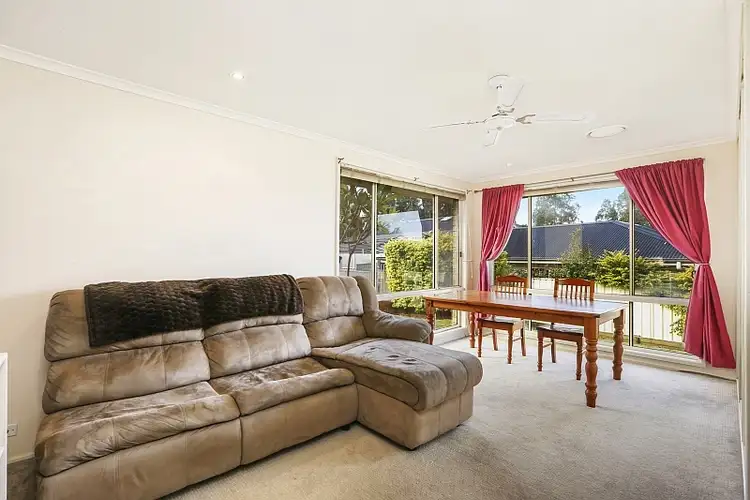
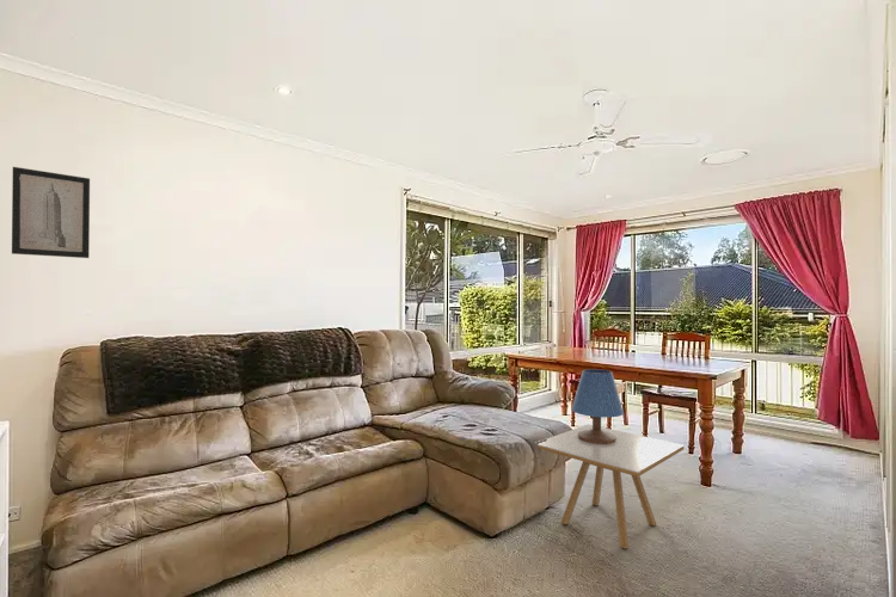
+ wall art (51, 214)
+ table lamp (596, 404)
+ side table (614, 484)
